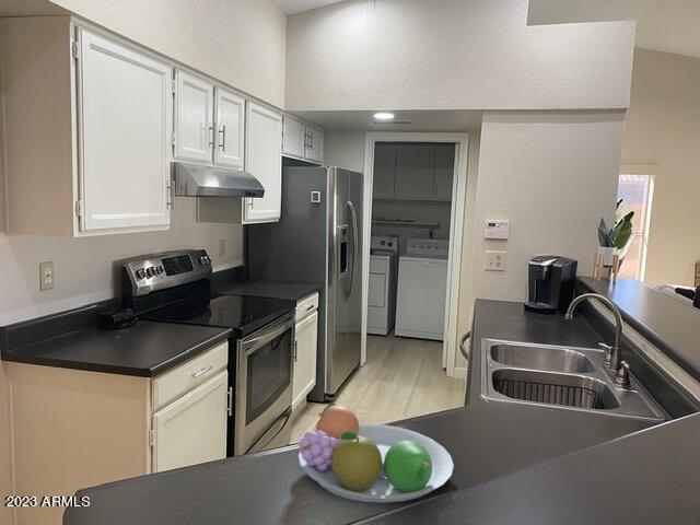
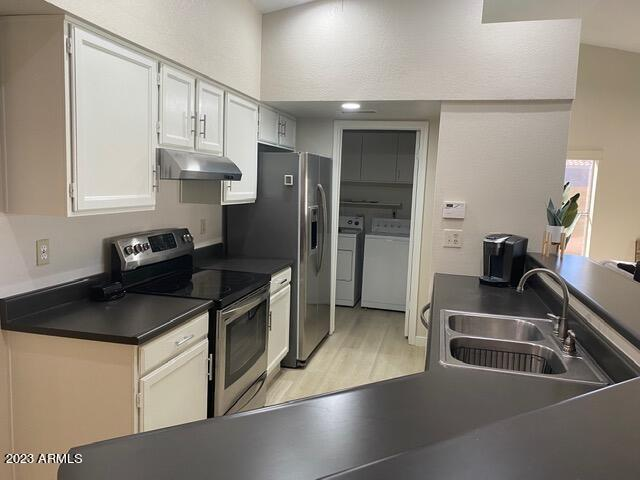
- fruit bowl (376, 444)
